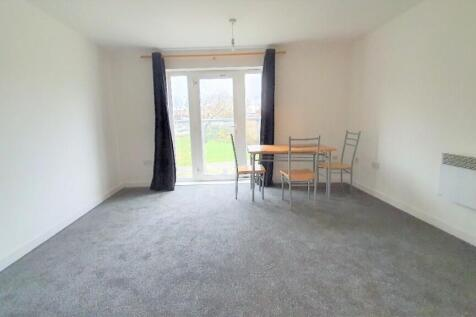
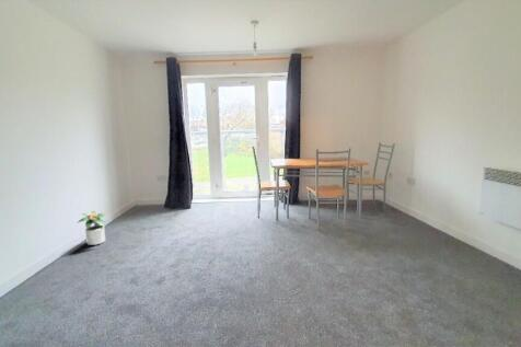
+ potted plant (94, 228)
